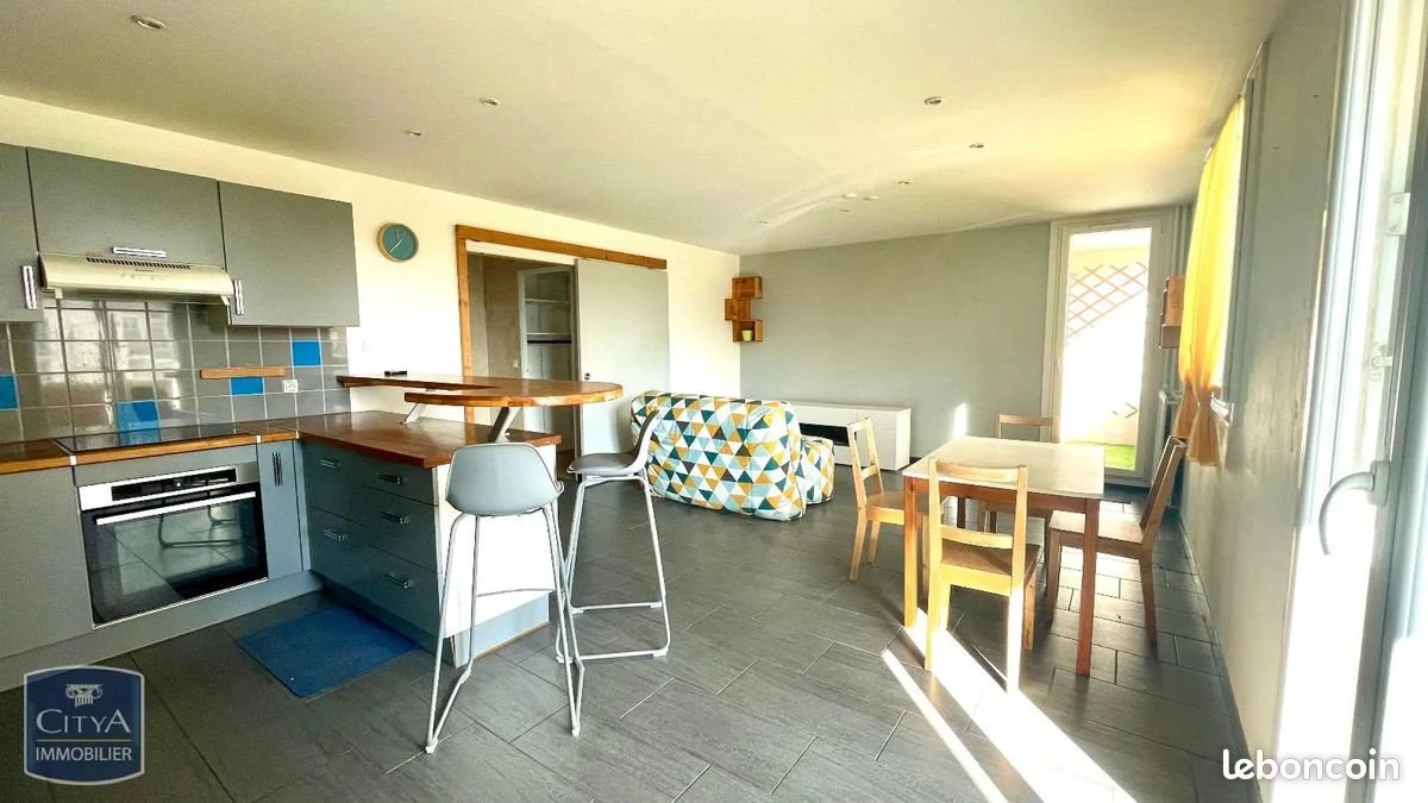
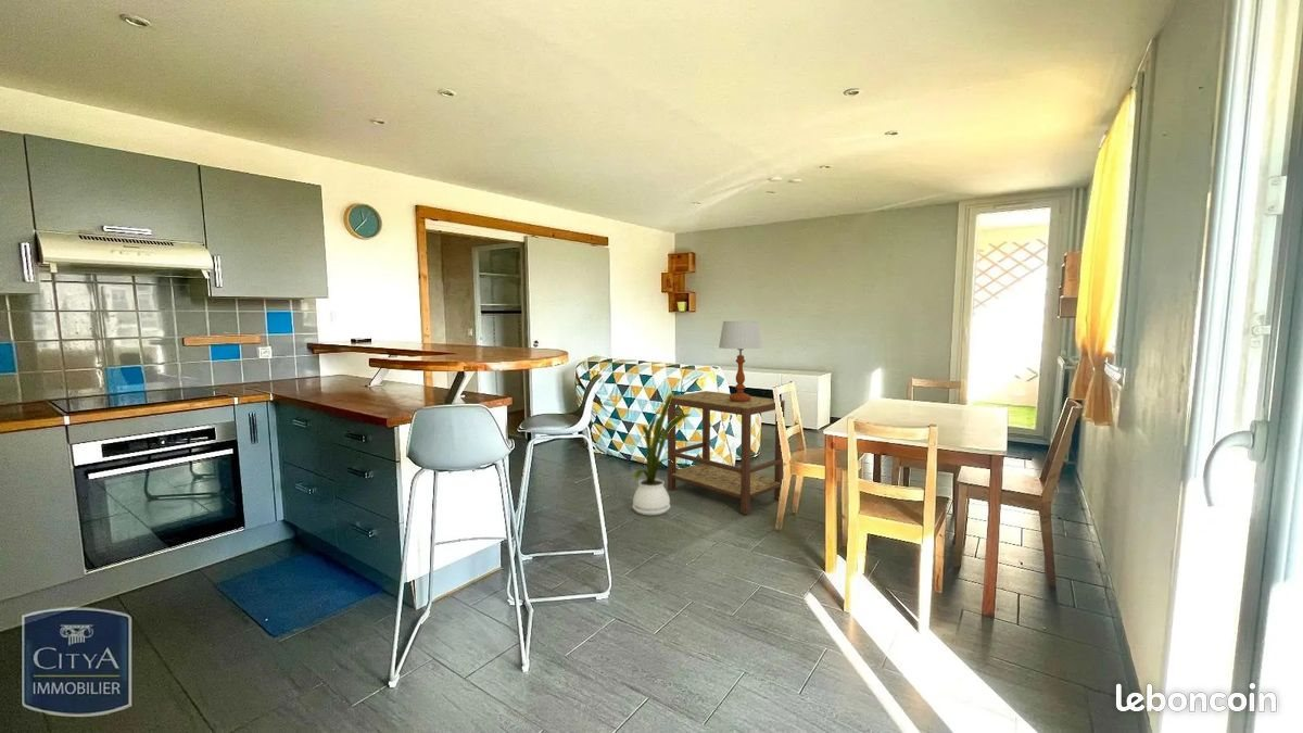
+ side table (709, 446)
+ house plant (655, 452)
+ table lamp (739, 361)
